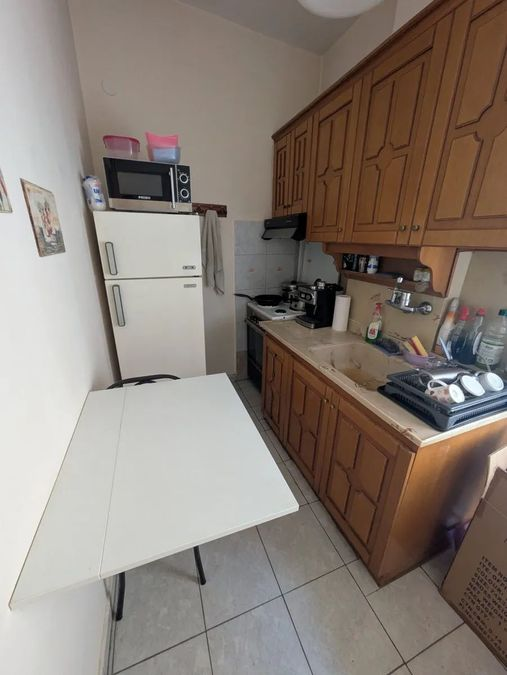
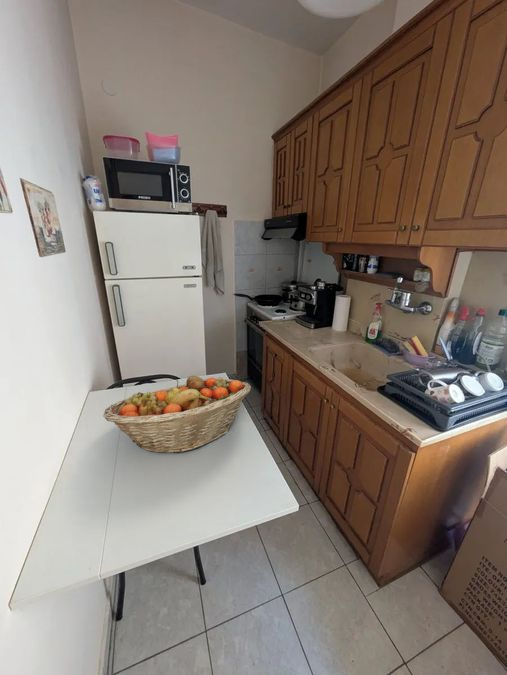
+ fruit basket (183, 406)
